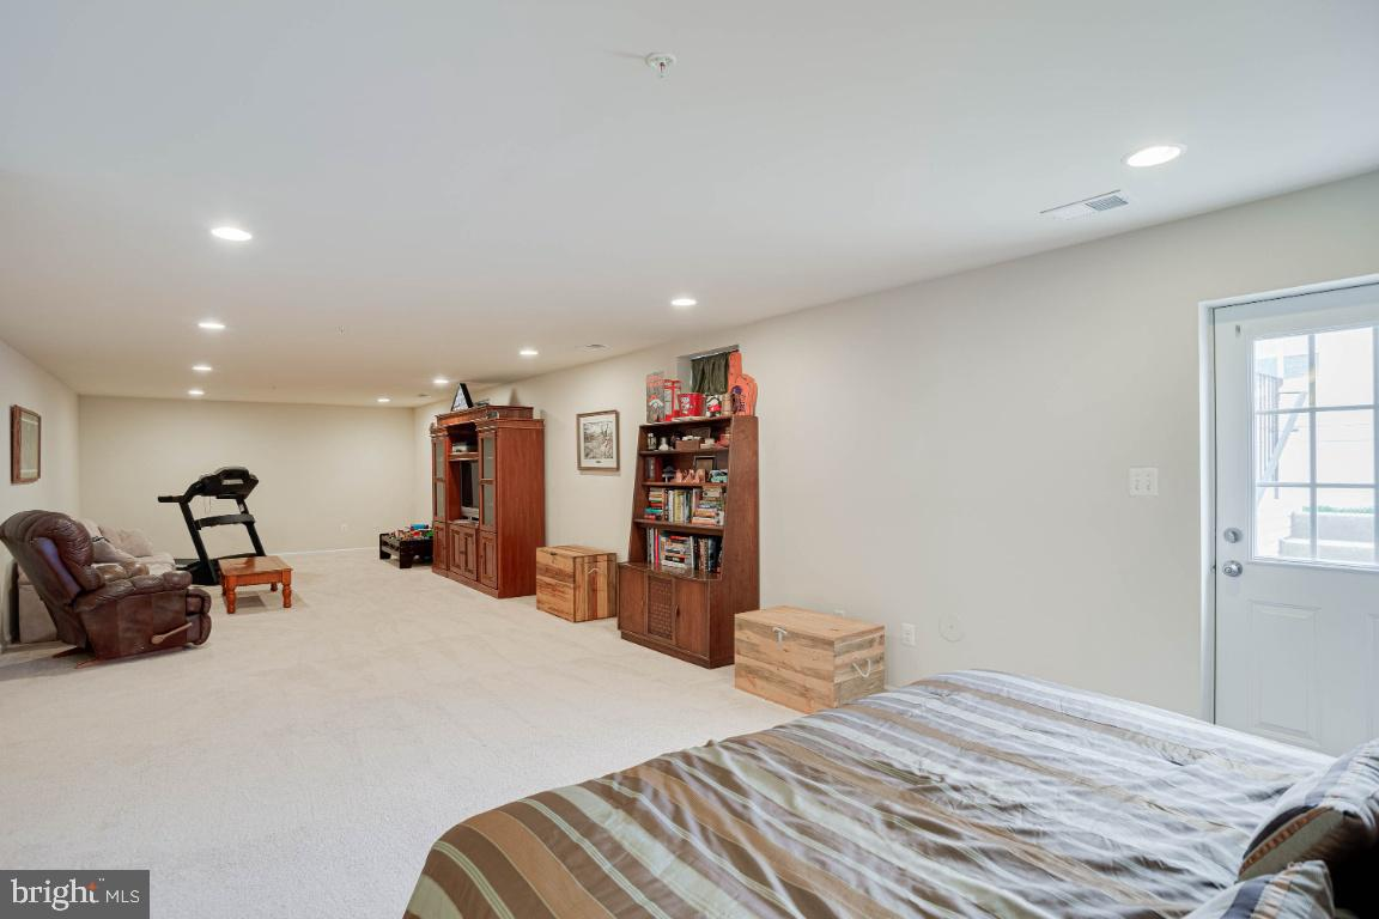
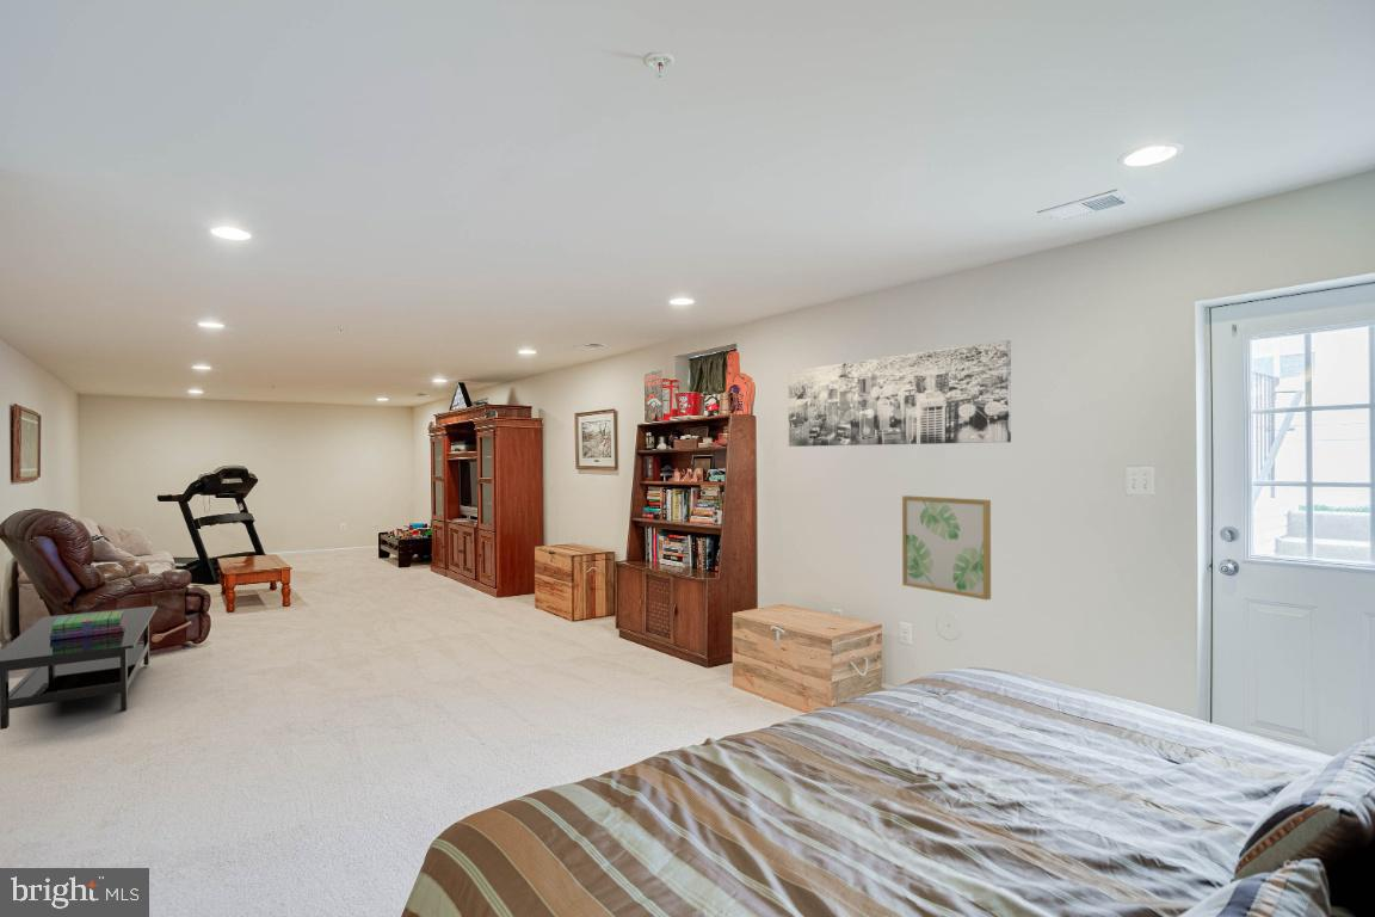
+ stack of books (88, 623)
+ wall art (882, 401)
+ wall art (944, 544)
+ coffee table (85, 660)
